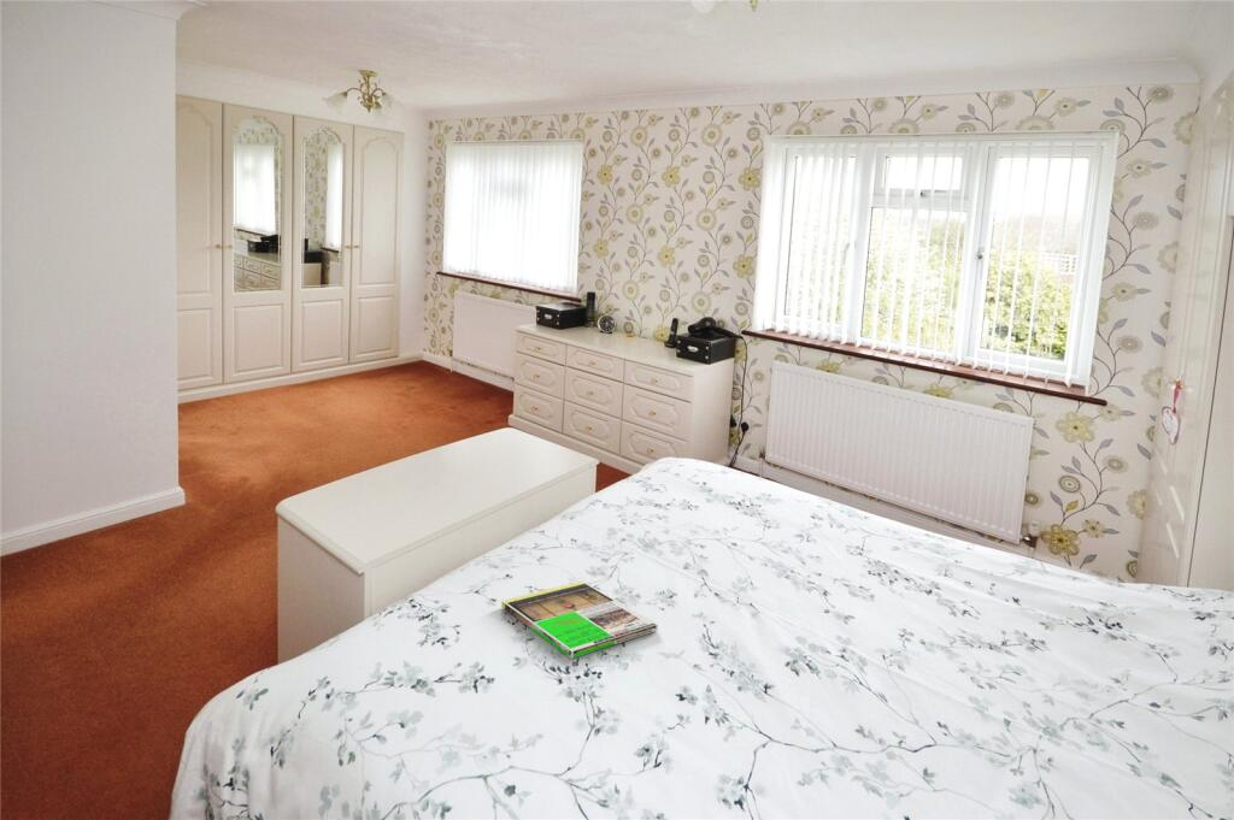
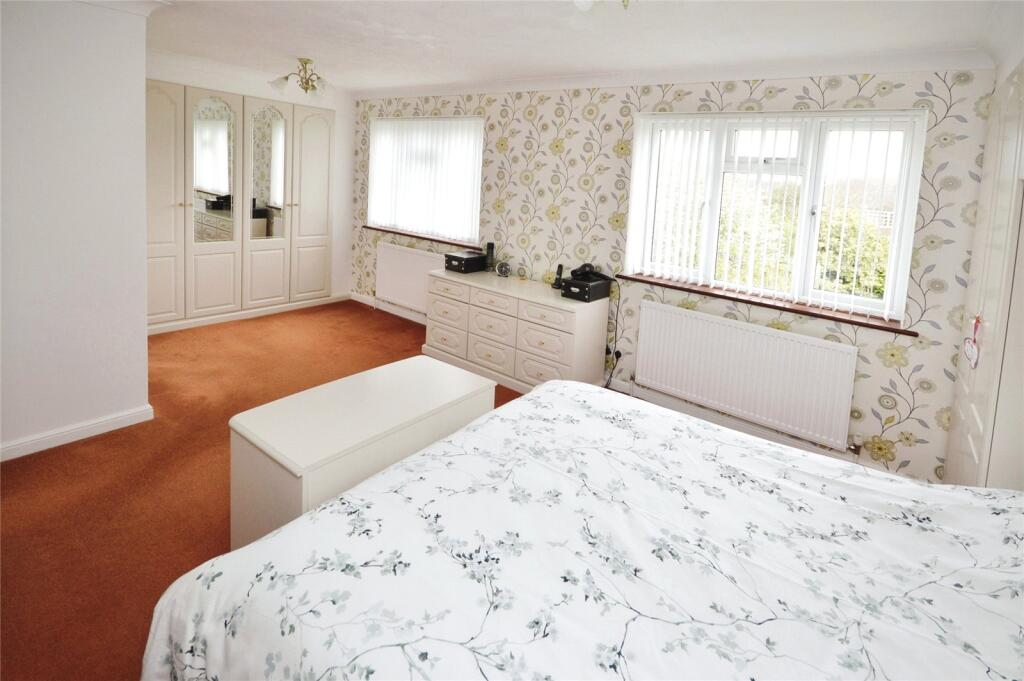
- magazine (577, 615)
